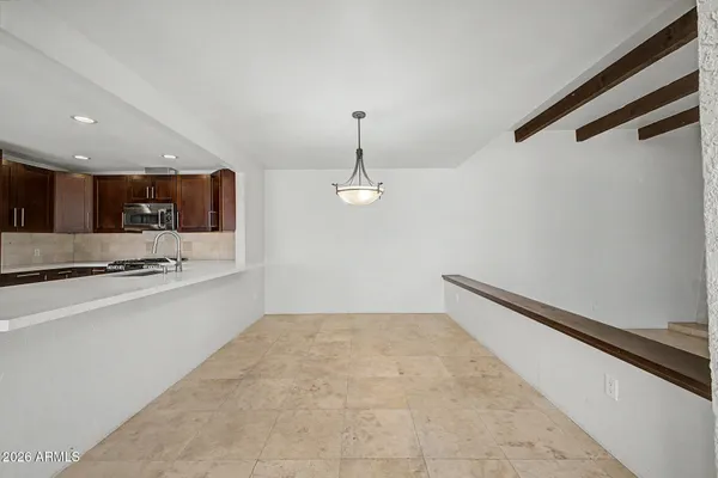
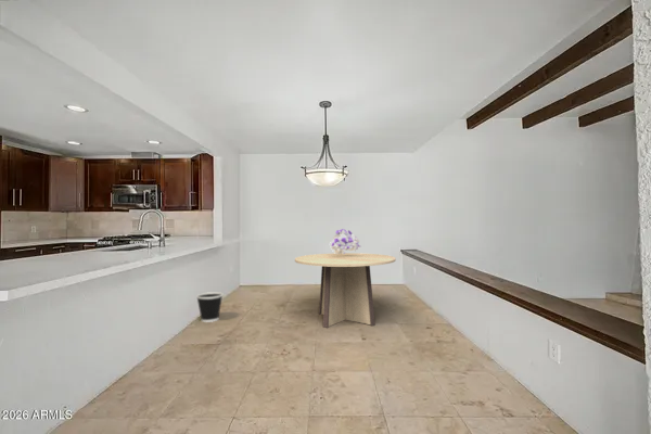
+ bouquet (342, 242)
+ dining table (345, 288)
+ wastebasket (209, 307)
